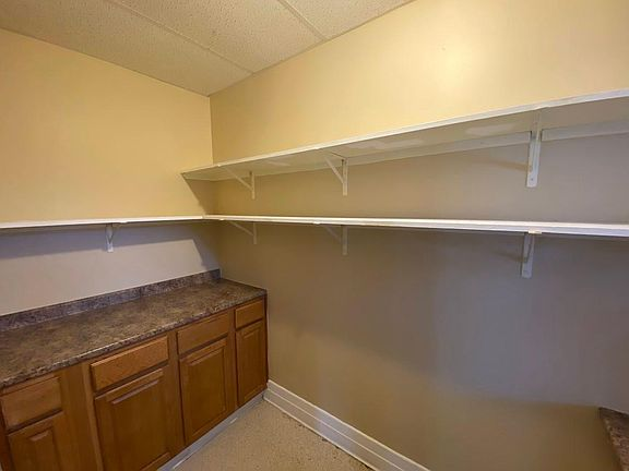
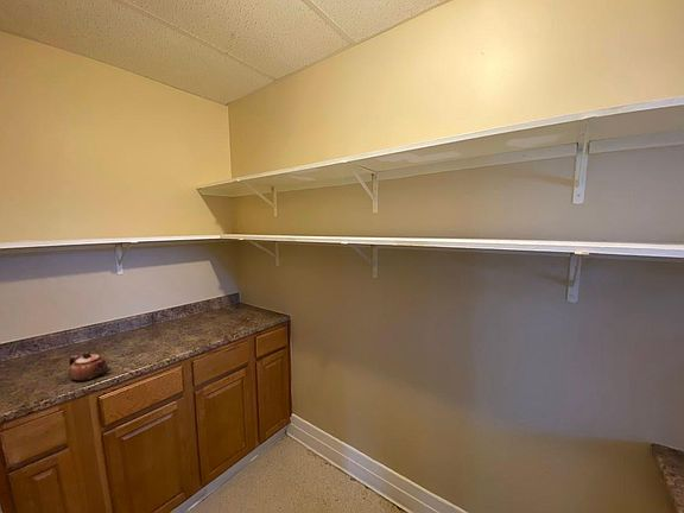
+ teapot (87, 363)
